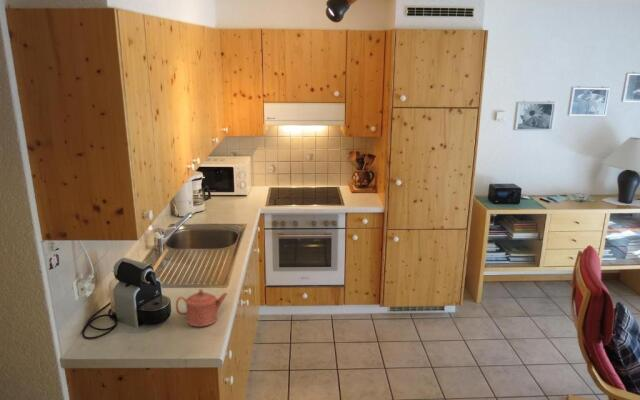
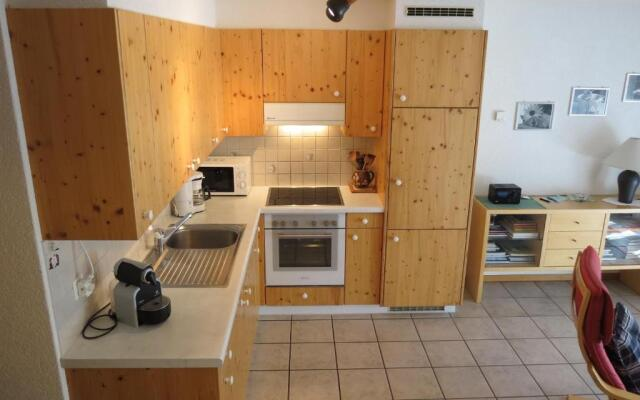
- teapot (201, 305)
